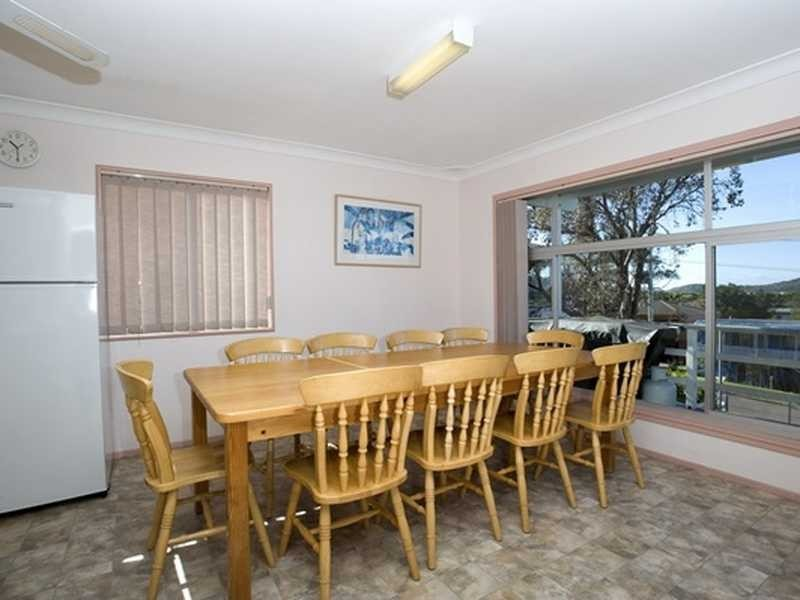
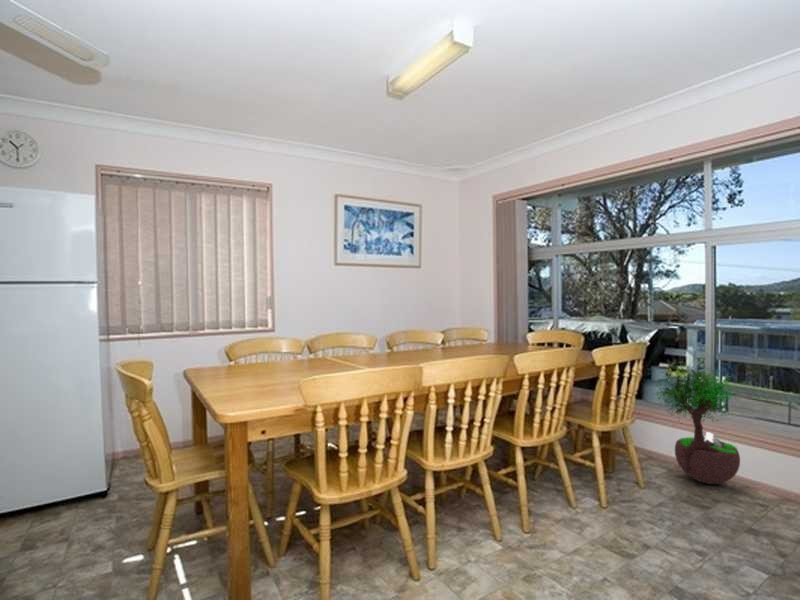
+ potted tree (699, 420)
